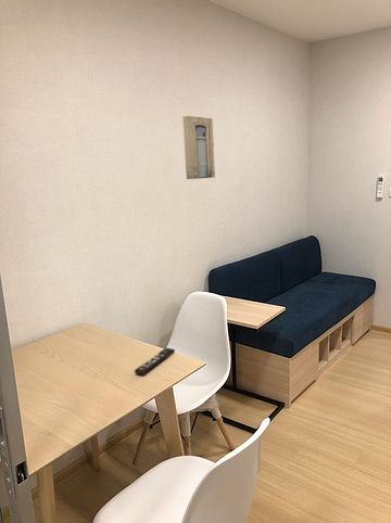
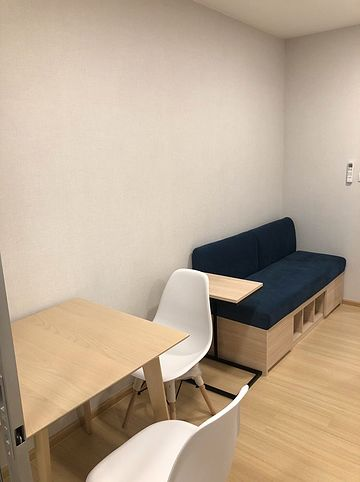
- wall art (199, 148)
- remote control (155, 360)
